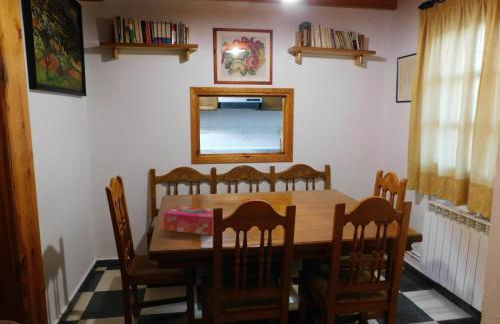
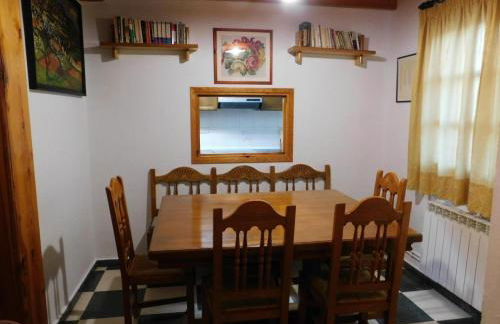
- tissue box (193, 219)
